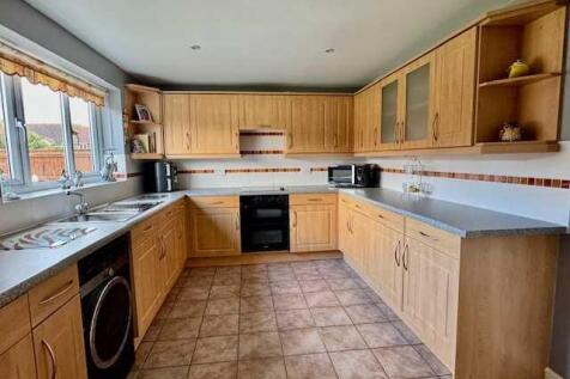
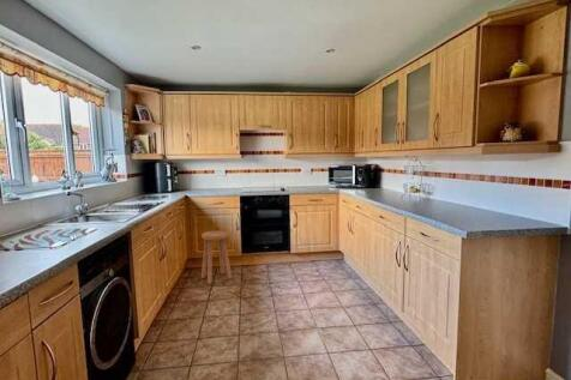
+ stool (211, 255)
